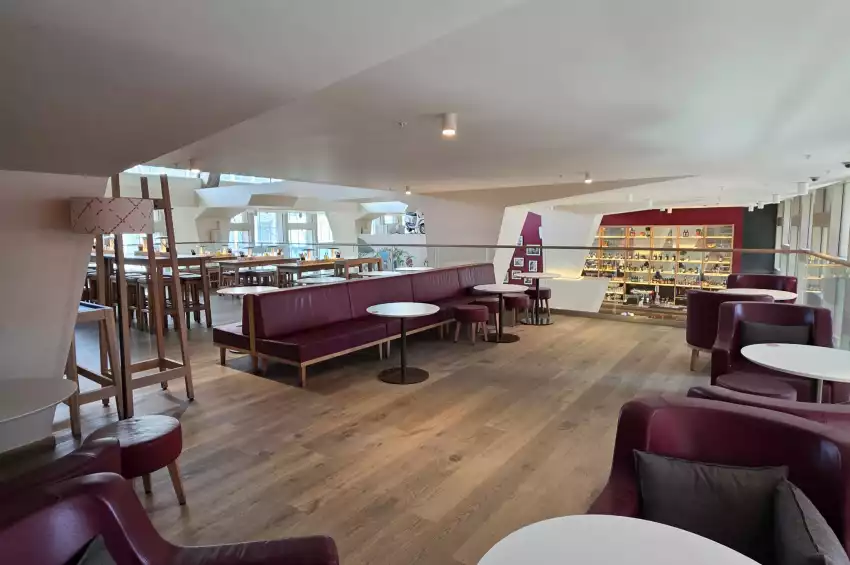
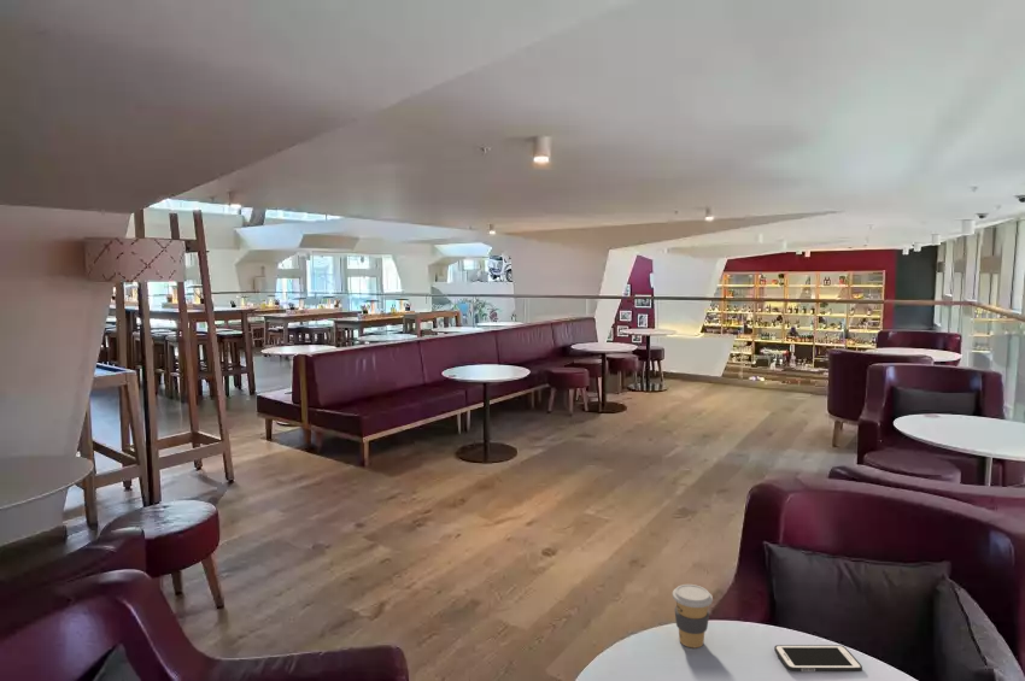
+ coffee cup (691, 616)
+ cell phone (816, 658)
